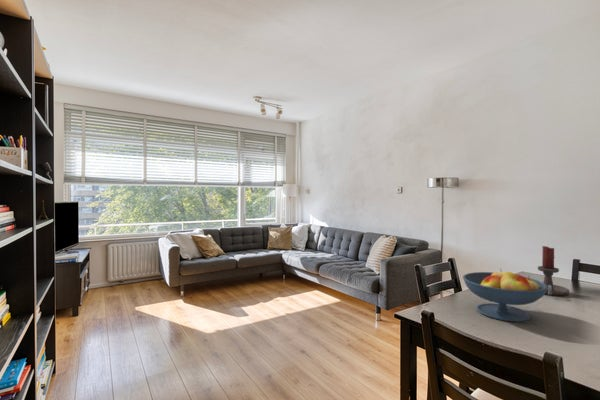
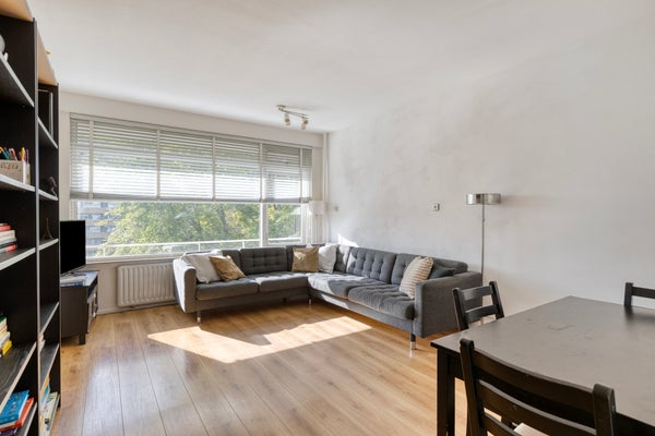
- fruit bowl (502, 291)
- candle holder (548, 269)
